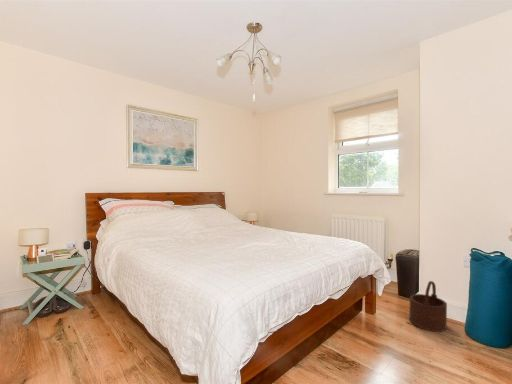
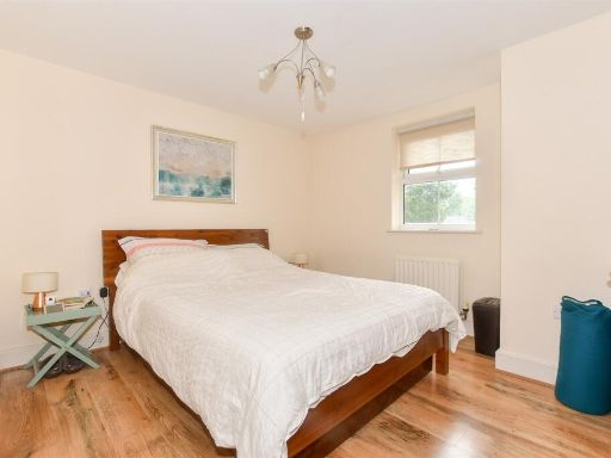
- wooden bucket (427, 302)
